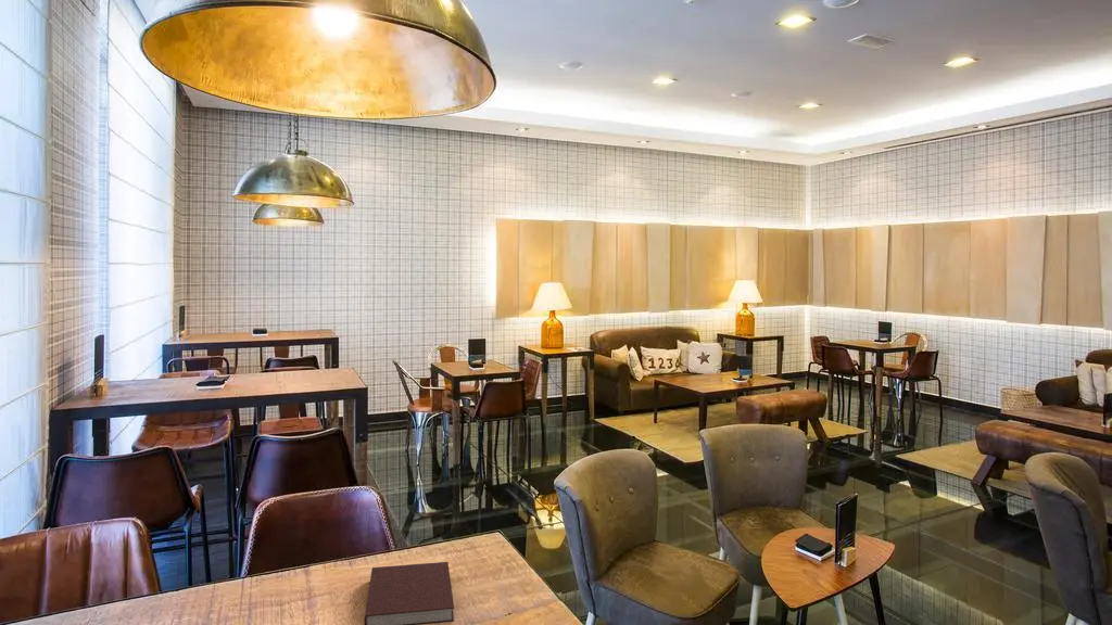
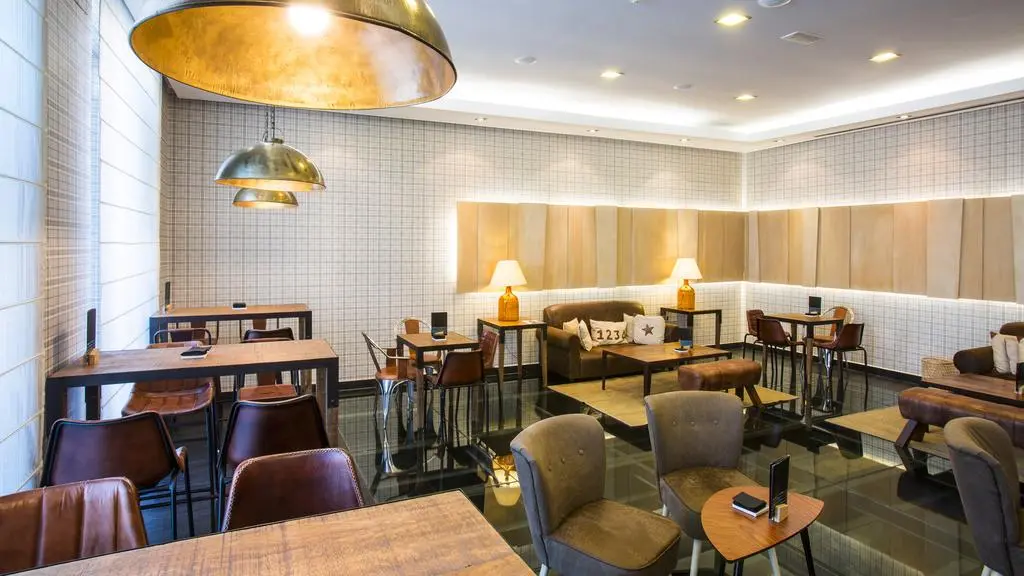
- notebook (409, 592)
